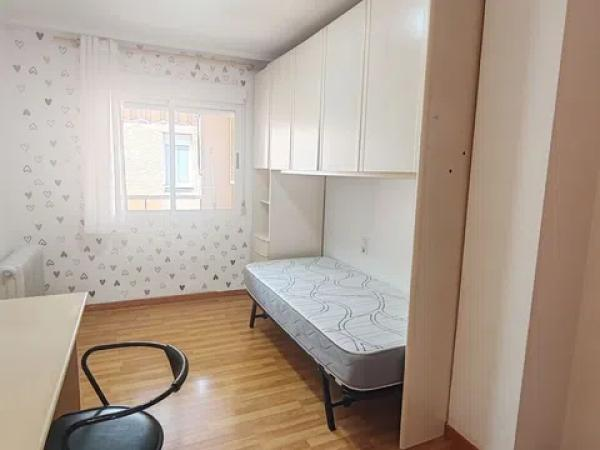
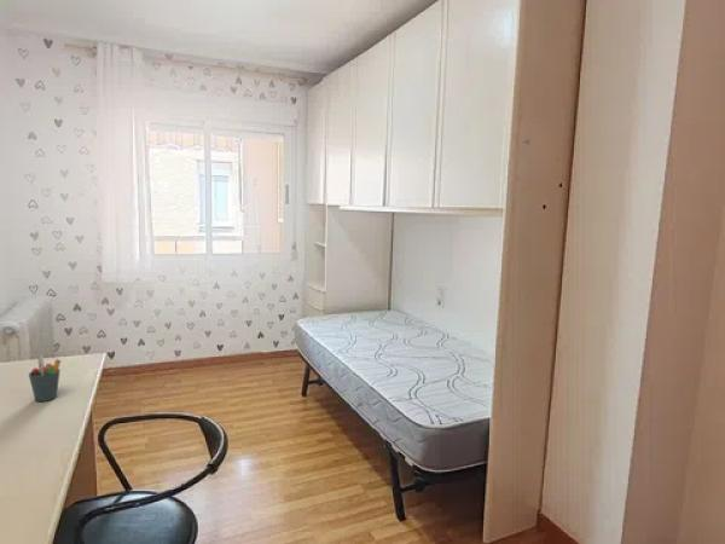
+ pen holder (45, 377)
